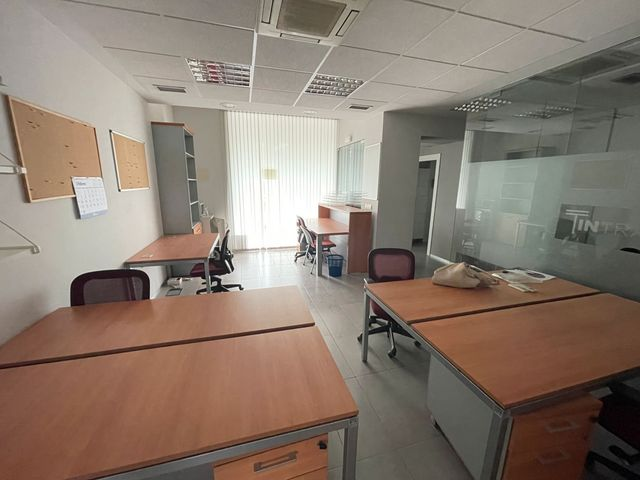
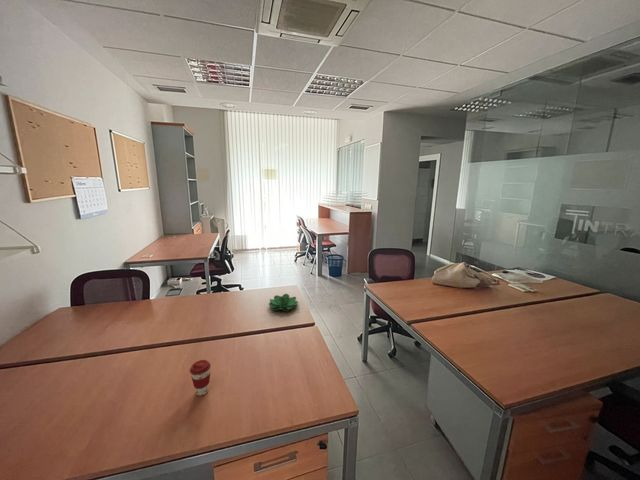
+ succulent plant (283, 302)
+ coffee cup (201, 378)
